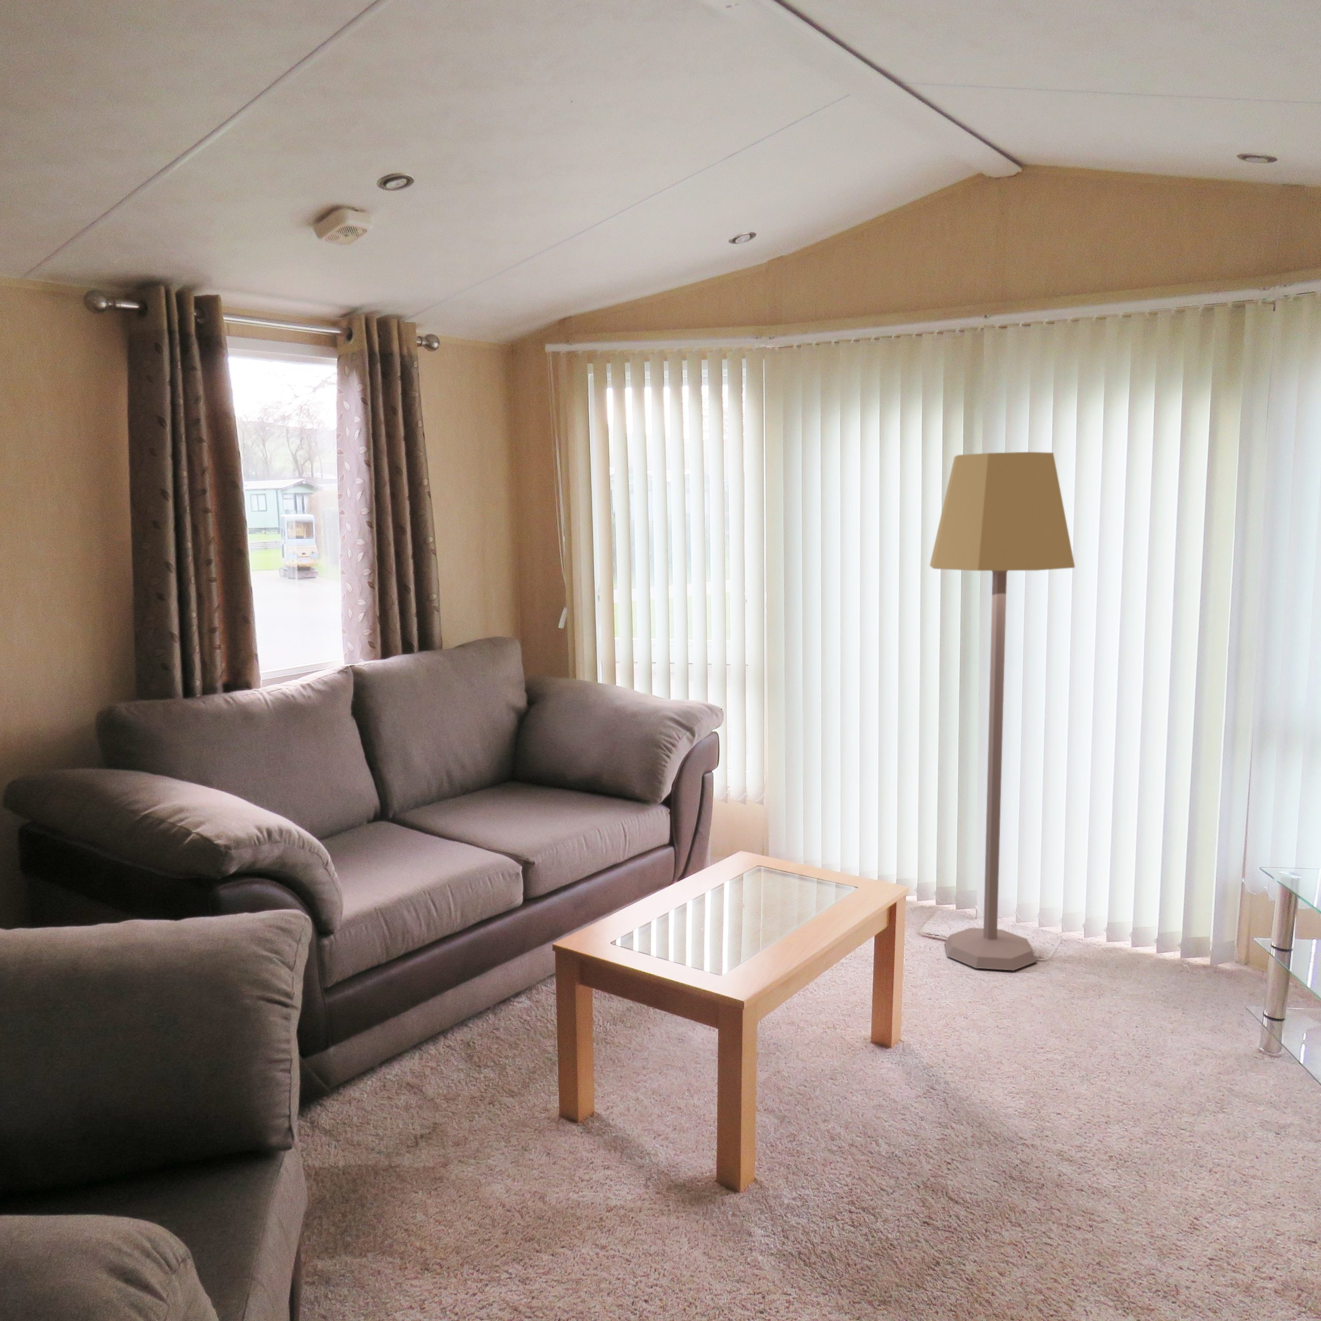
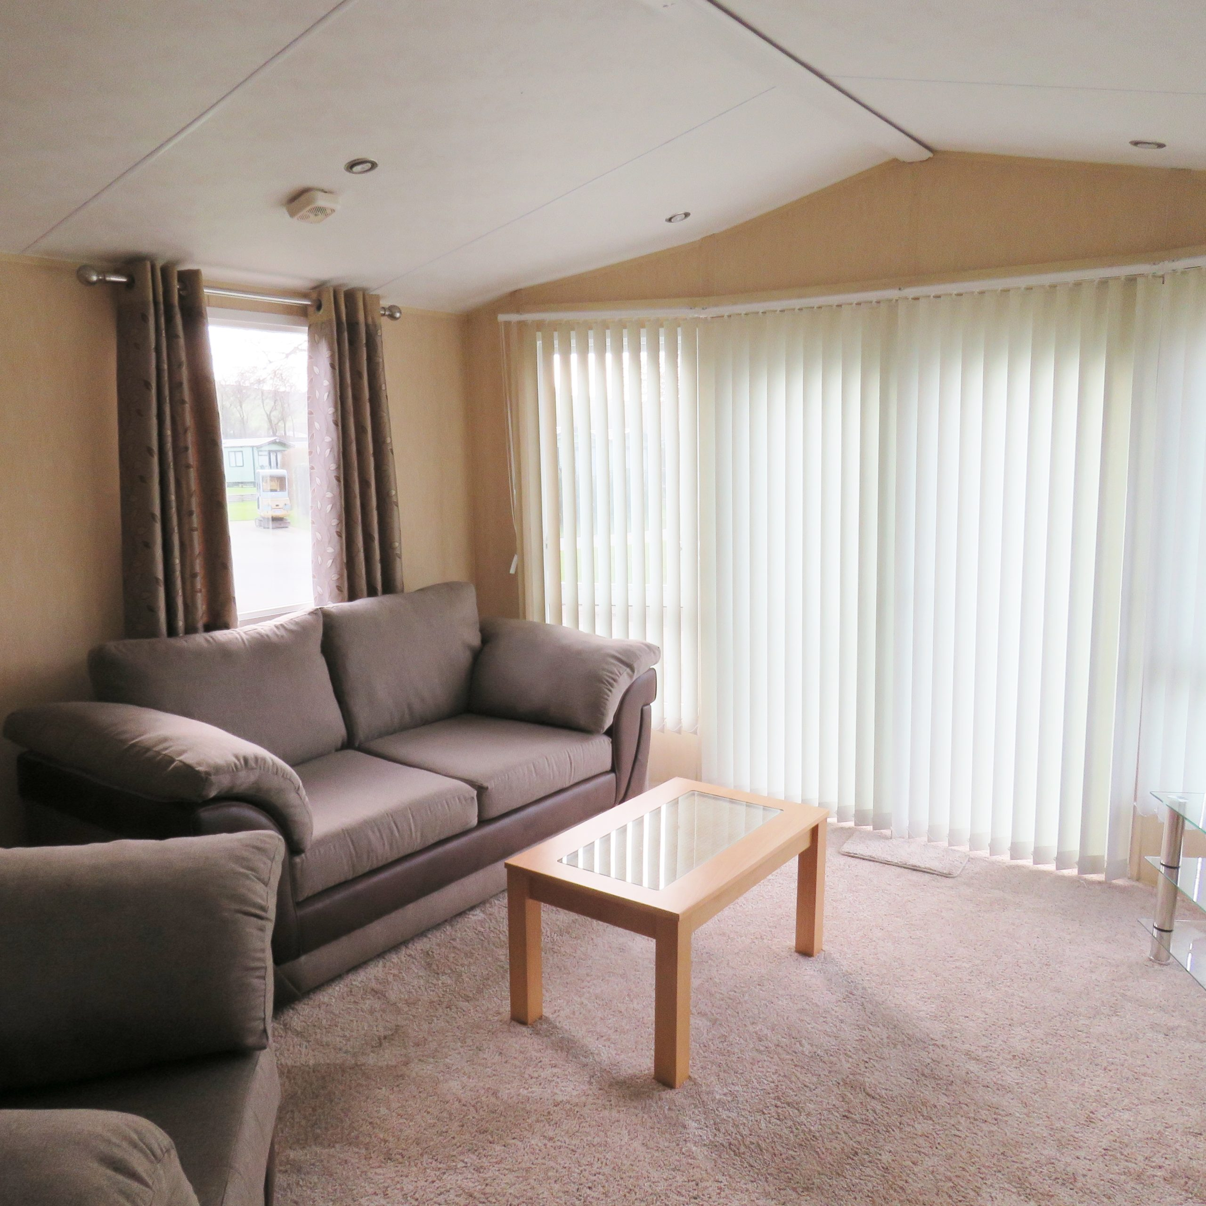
- lamp (996, 711)
